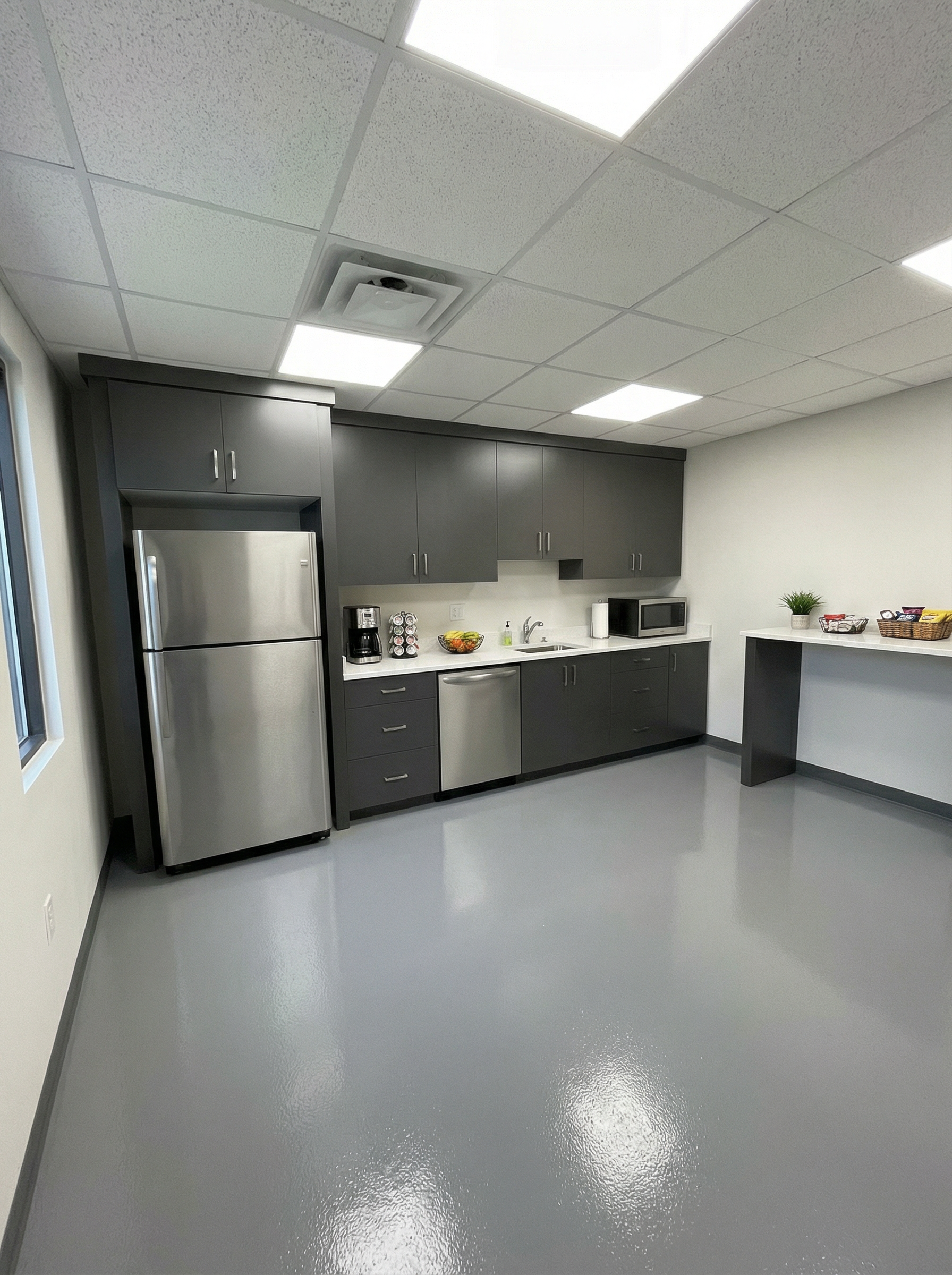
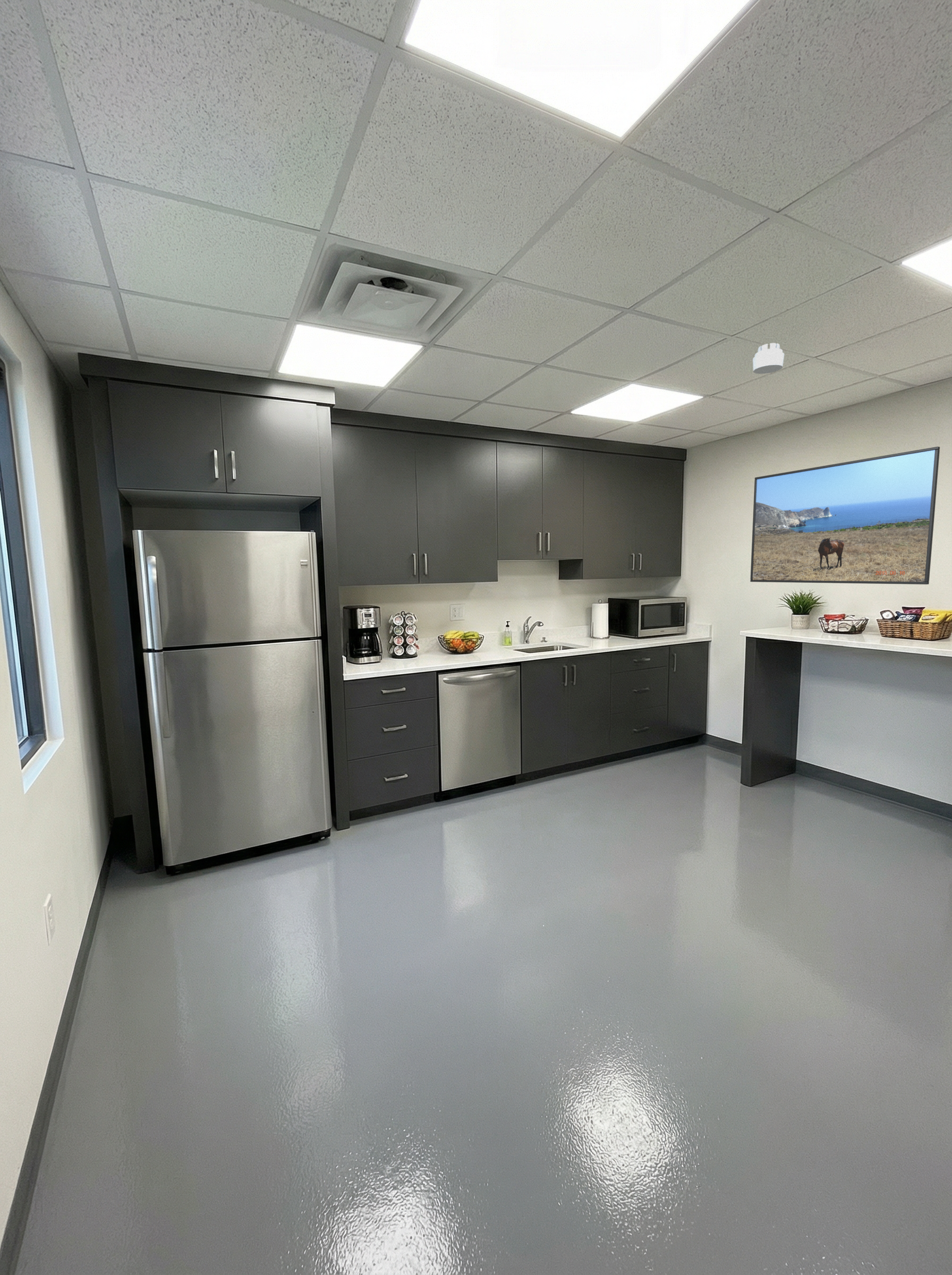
+ smoke detector (768, 358)
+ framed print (831, 524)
